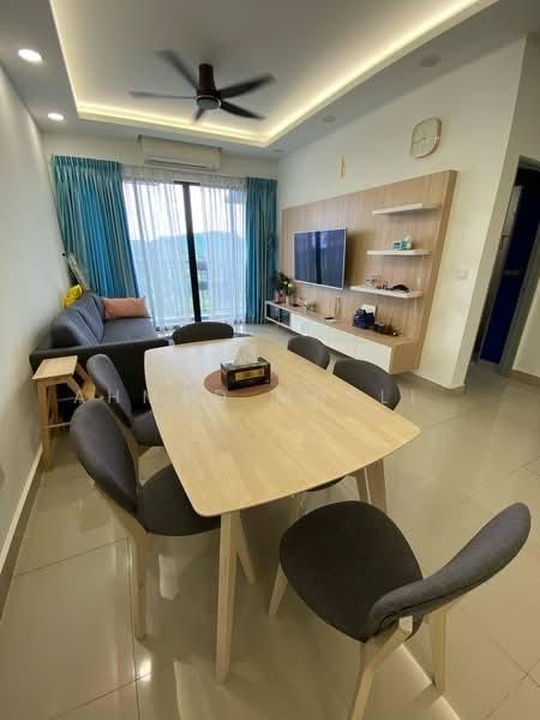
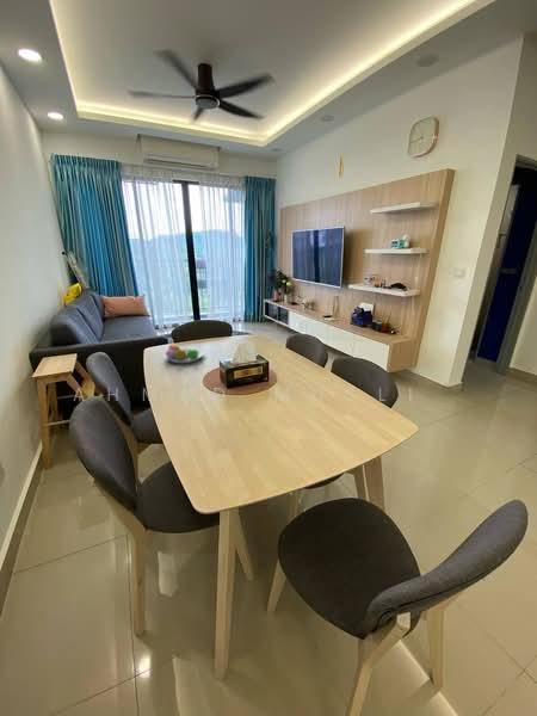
+ fruit bowl (184, 351)
